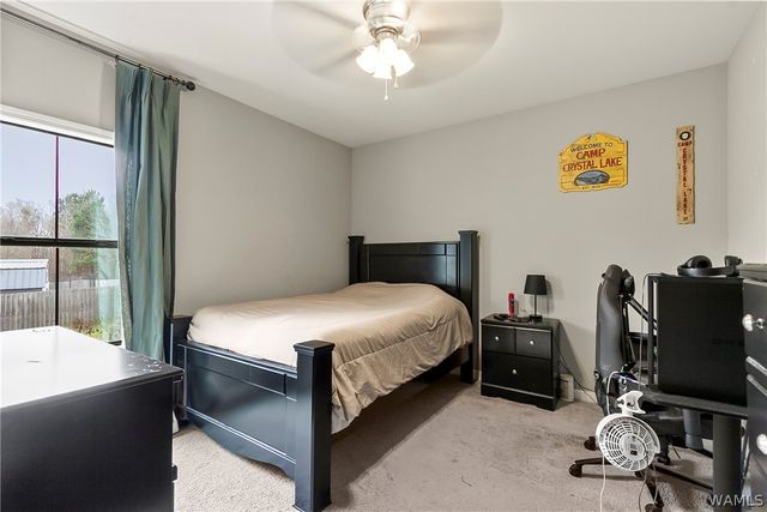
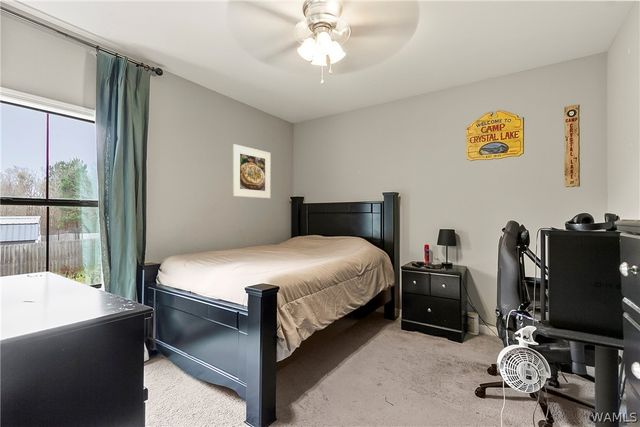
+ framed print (252, 173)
